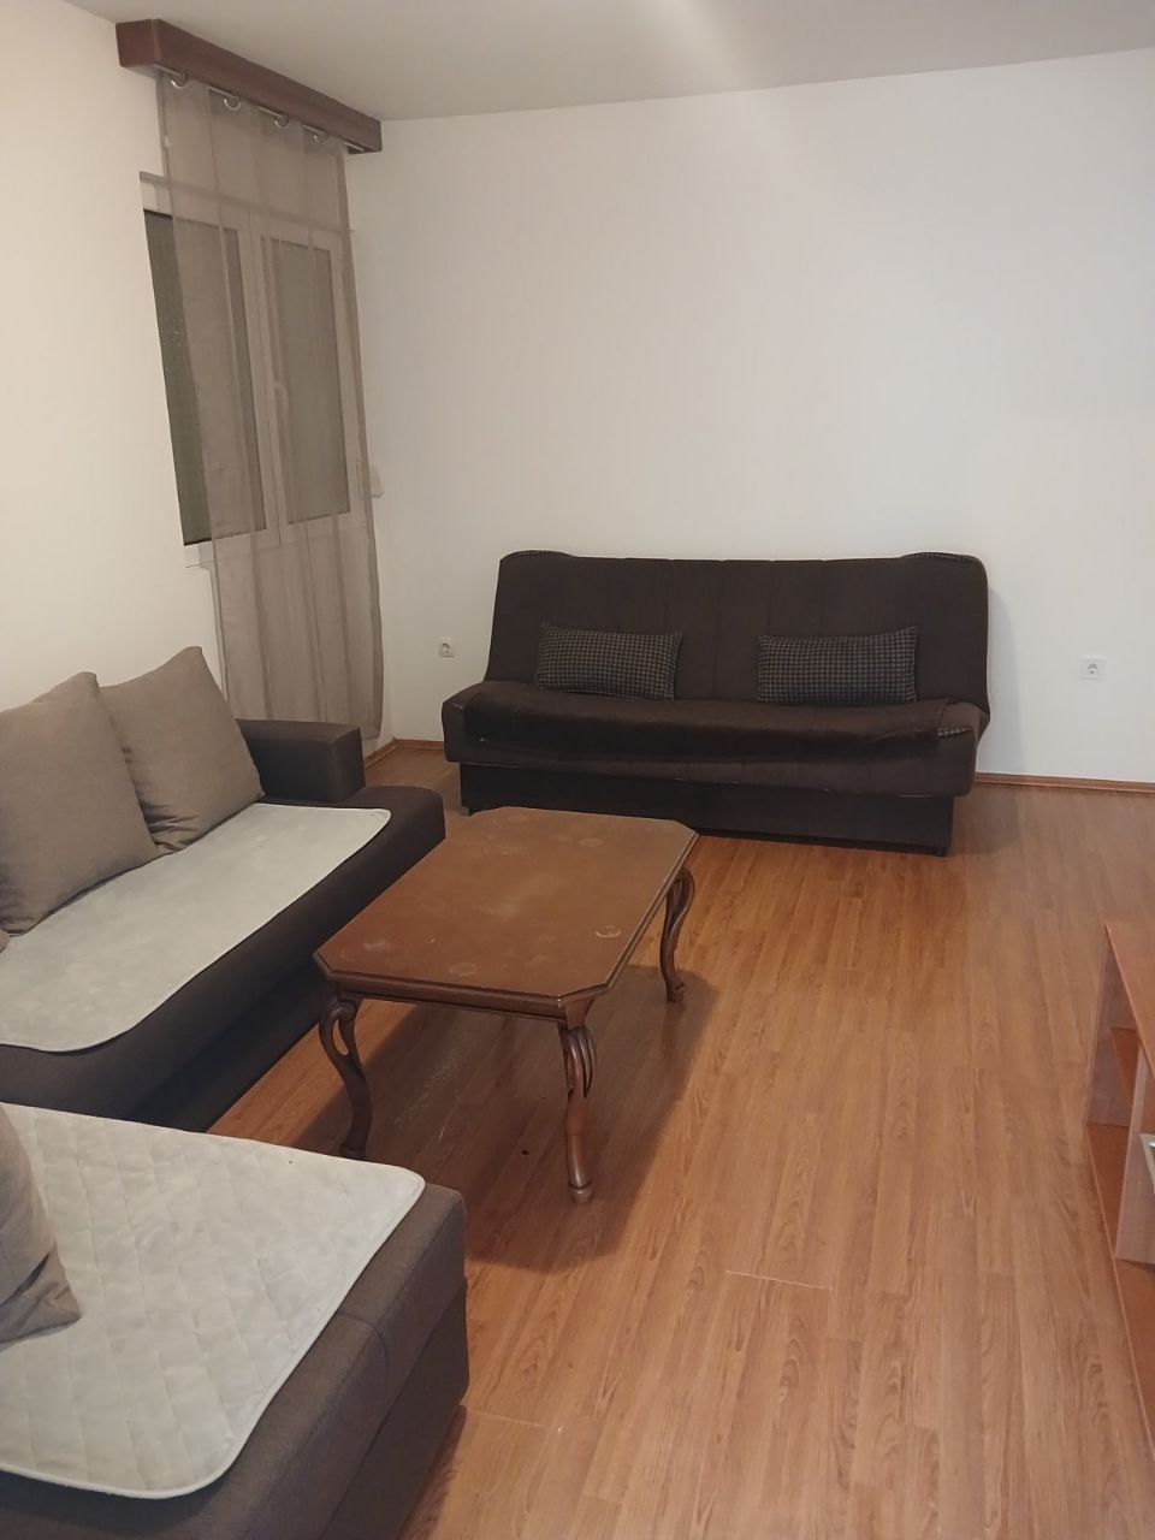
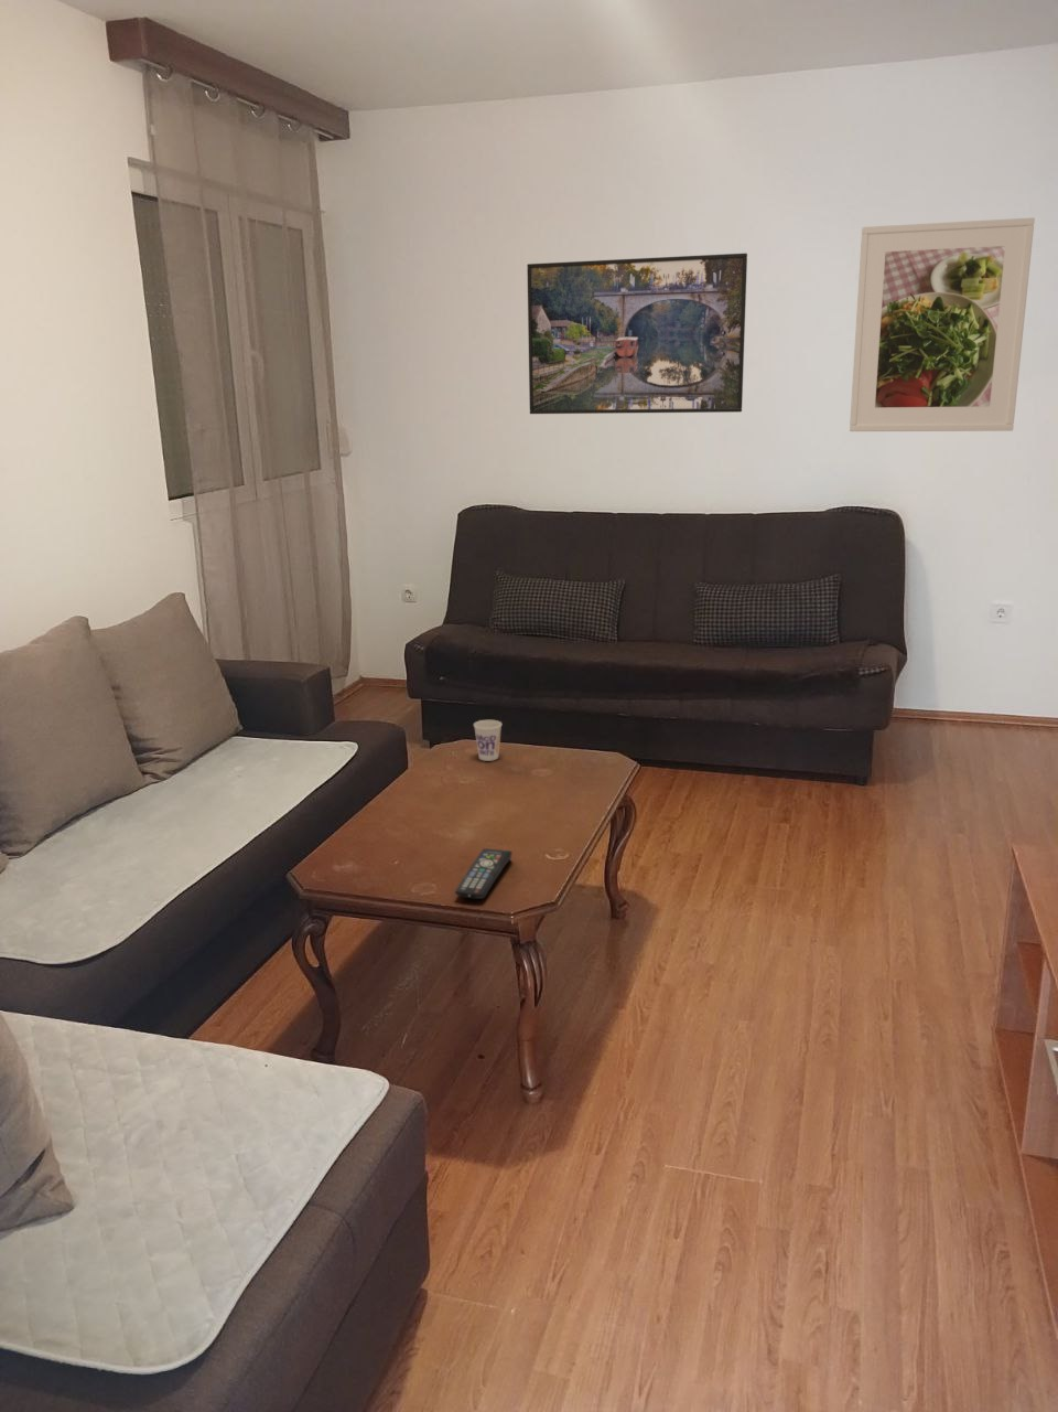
+ remote control (485, 872)
+ cup (488, 740)
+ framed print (632, 337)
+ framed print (937, 329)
